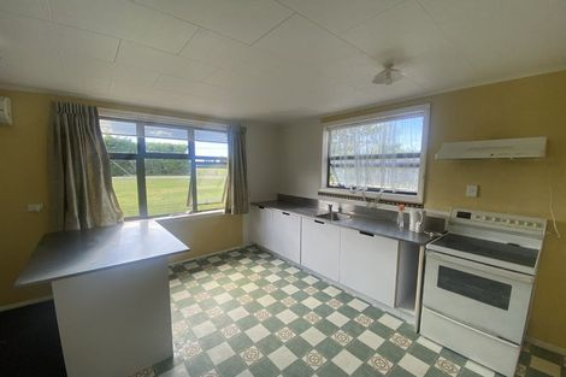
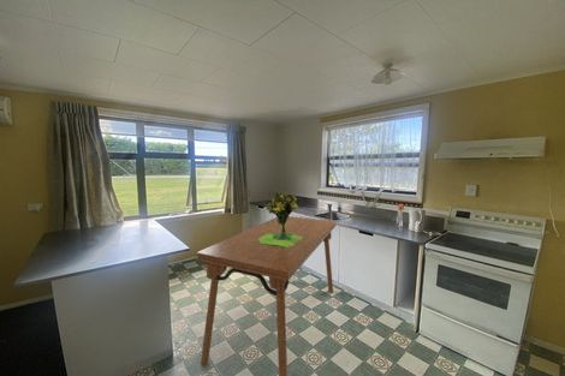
+ bouquet (282, 213)
+ dining table (282, 276)
